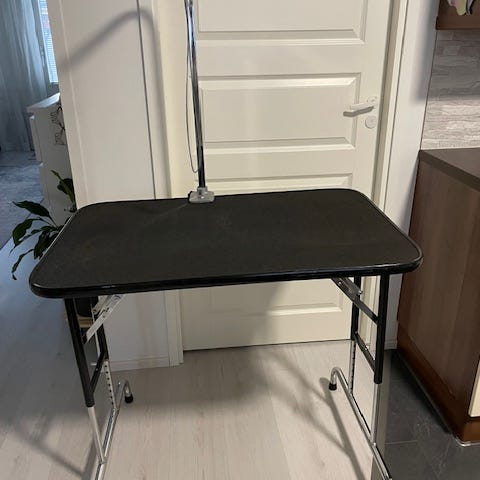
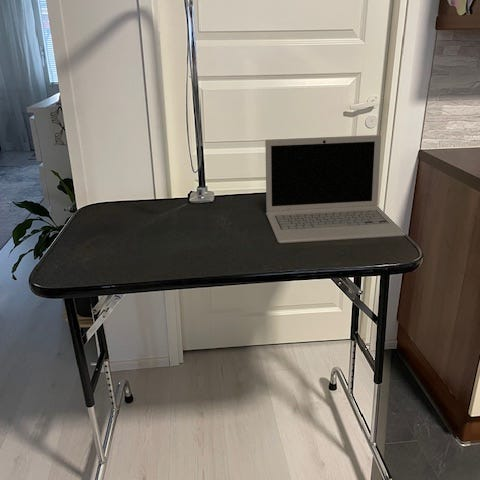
+ laptop (333, 186)
